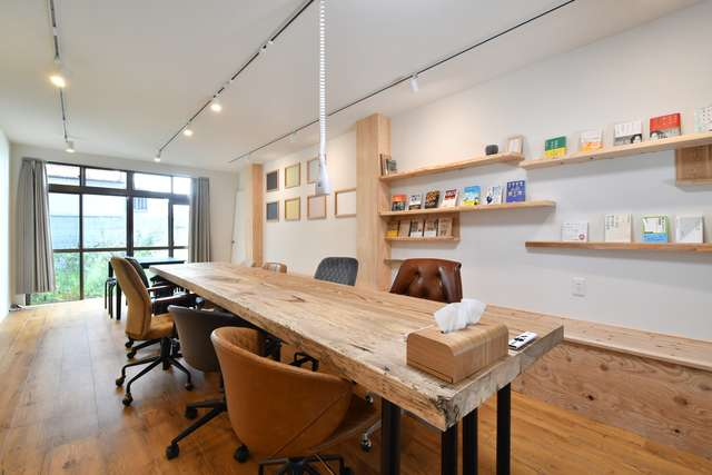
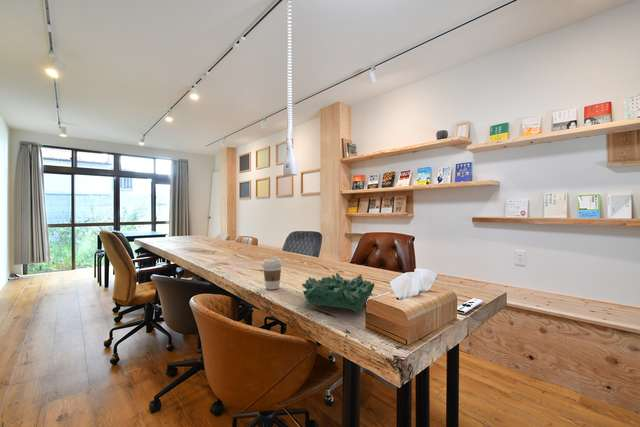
+ coffee cup (272, 273)
+ decorative bowl (339, 291)
